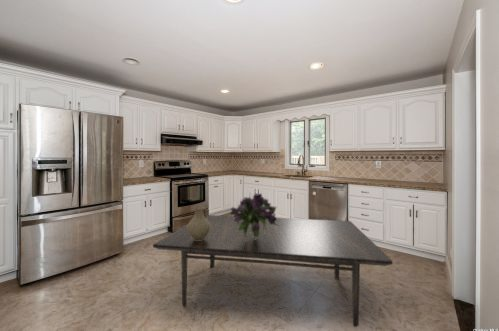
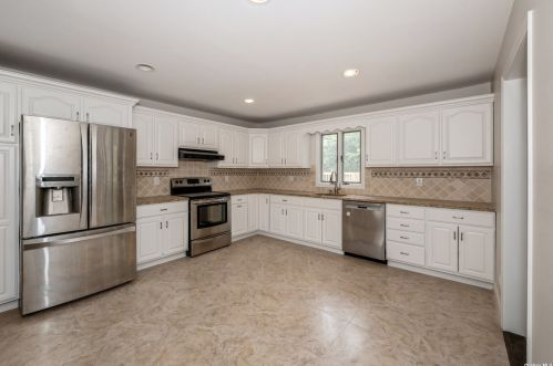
- dining table (268, 261)
- bouquet (255, 215)
- ceramic jug (199, 223)
